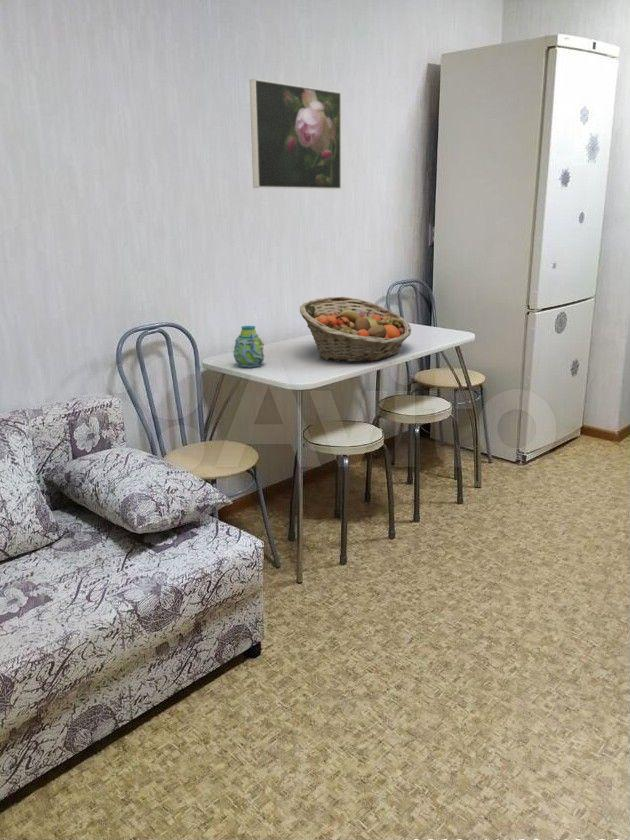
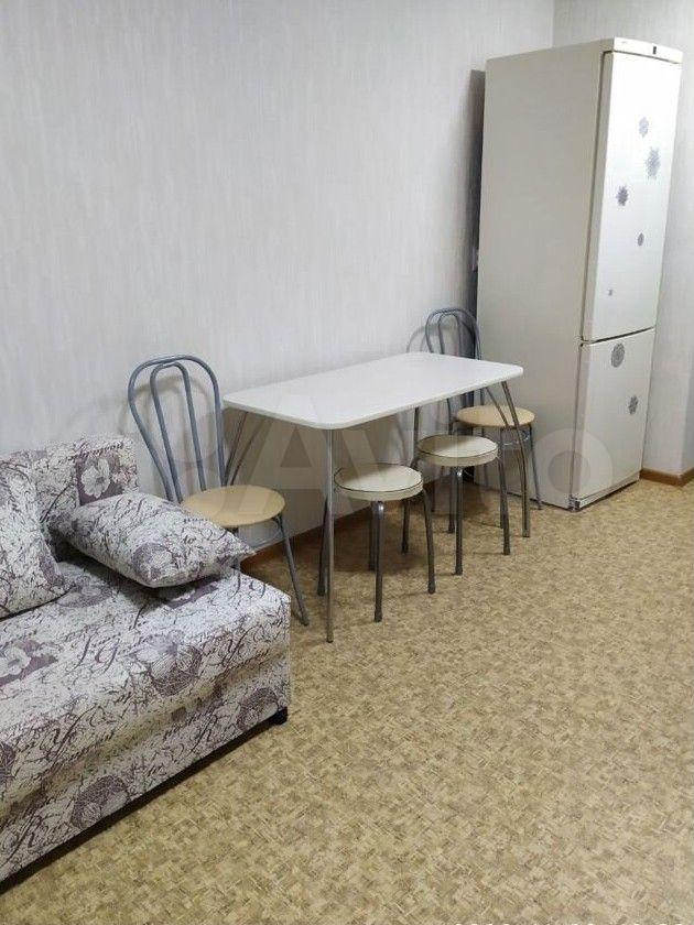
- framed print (298, 138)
- fruit basket (355, 327)
- mug (249, 346)
